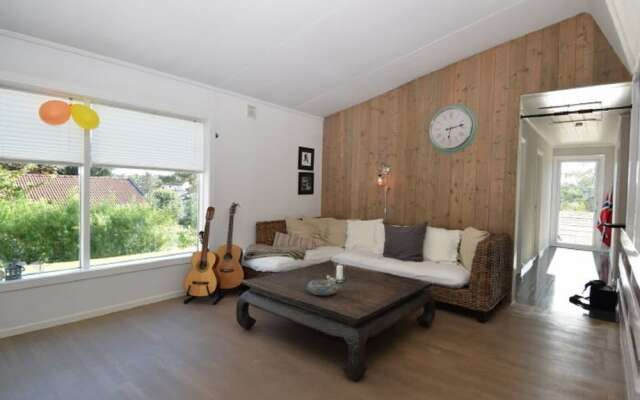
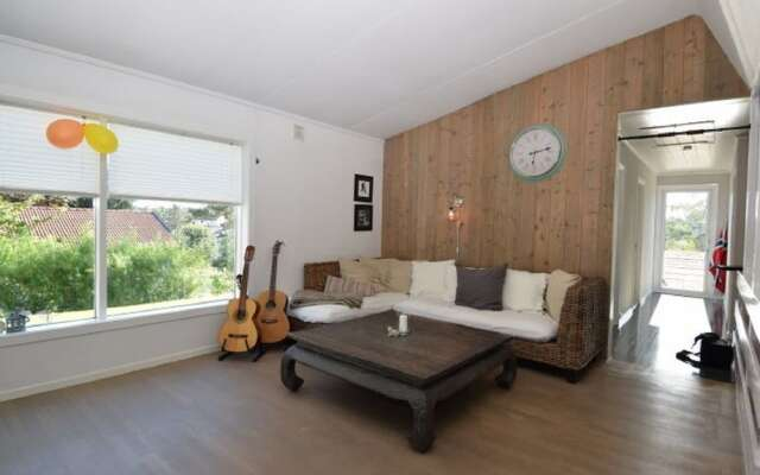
- decorative bowl (322, 287)
